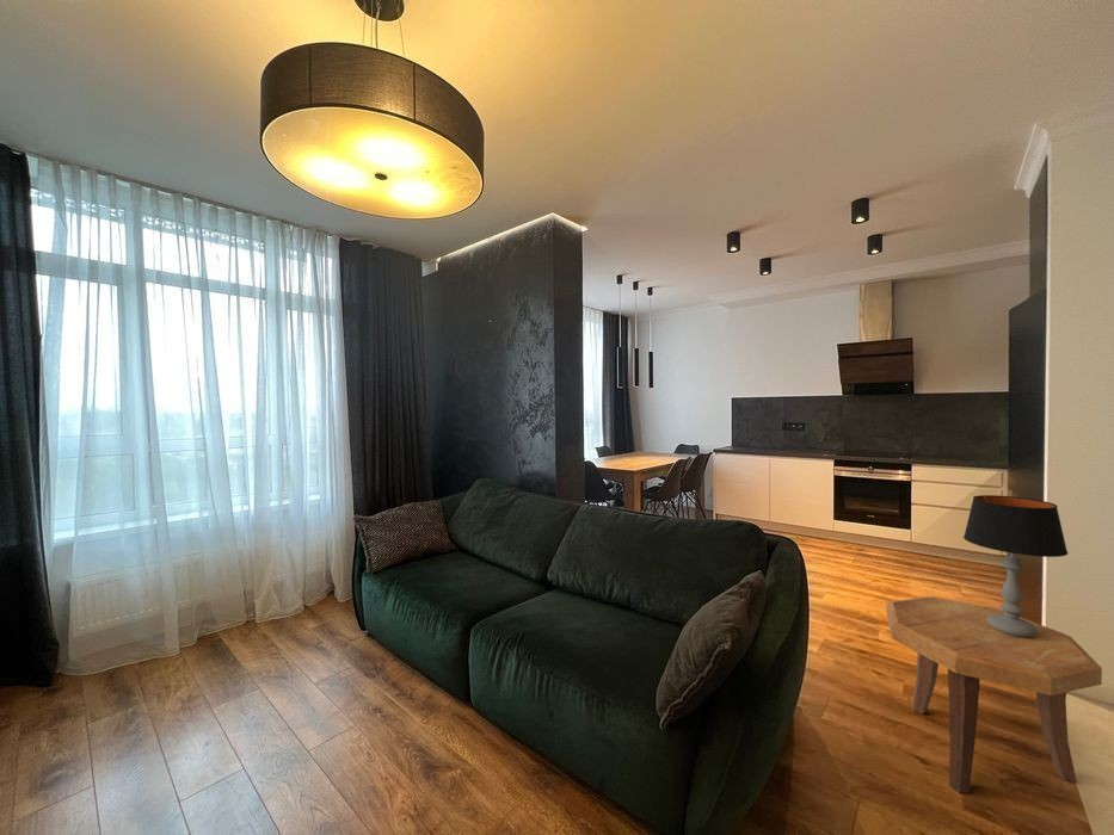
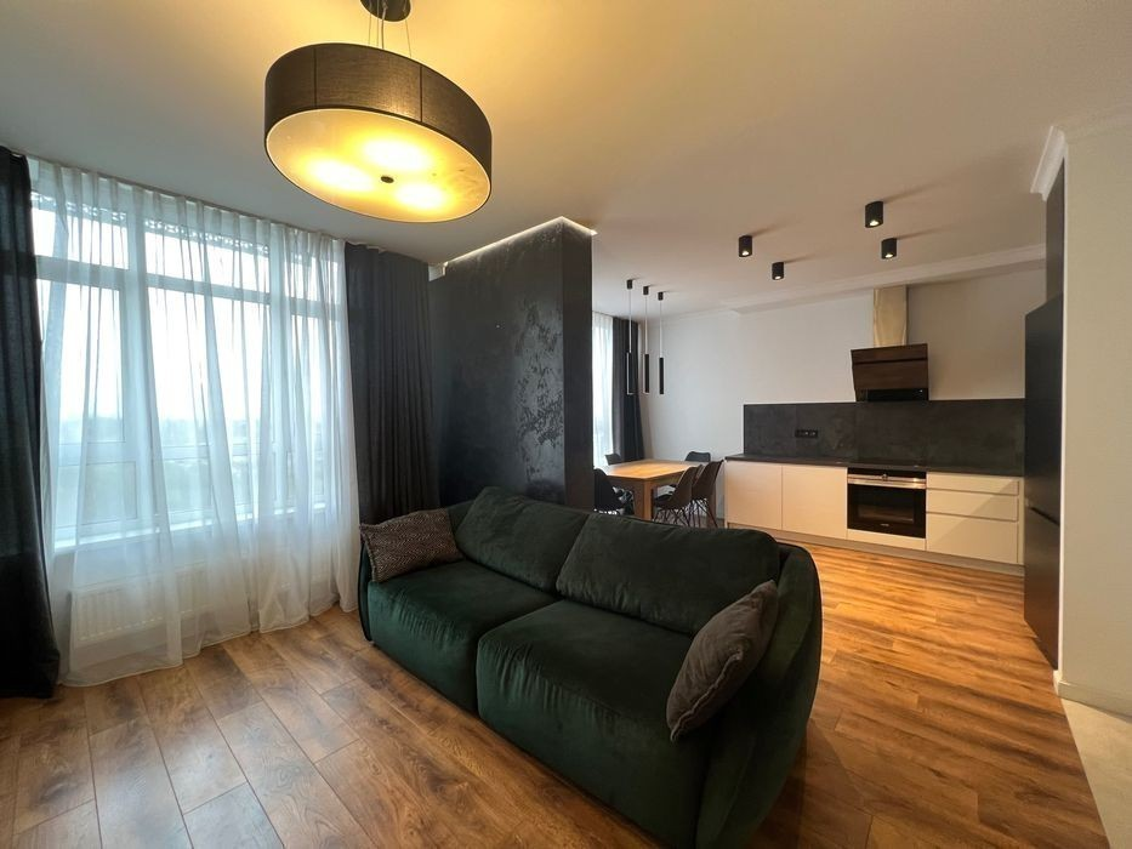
- table lamp (1011, 565)
- side table (978, 691)
